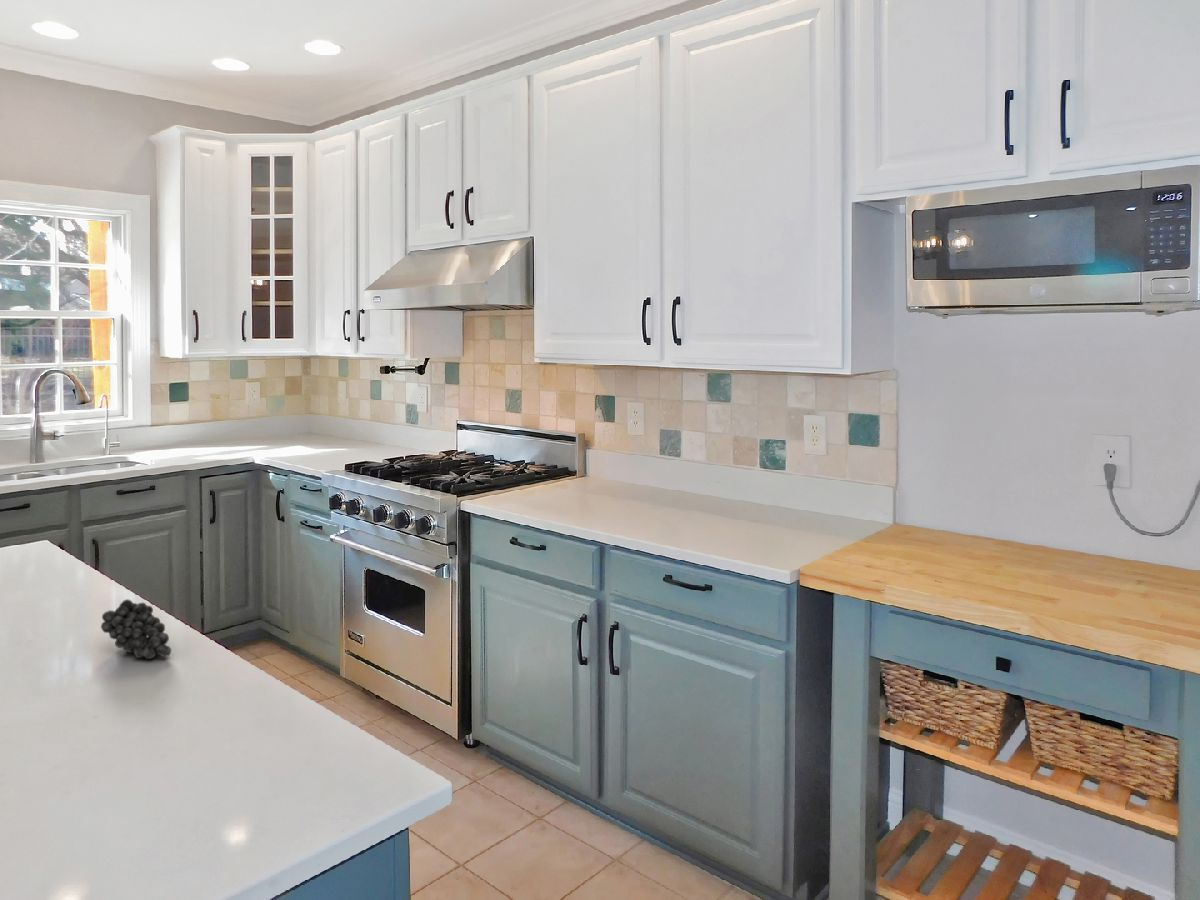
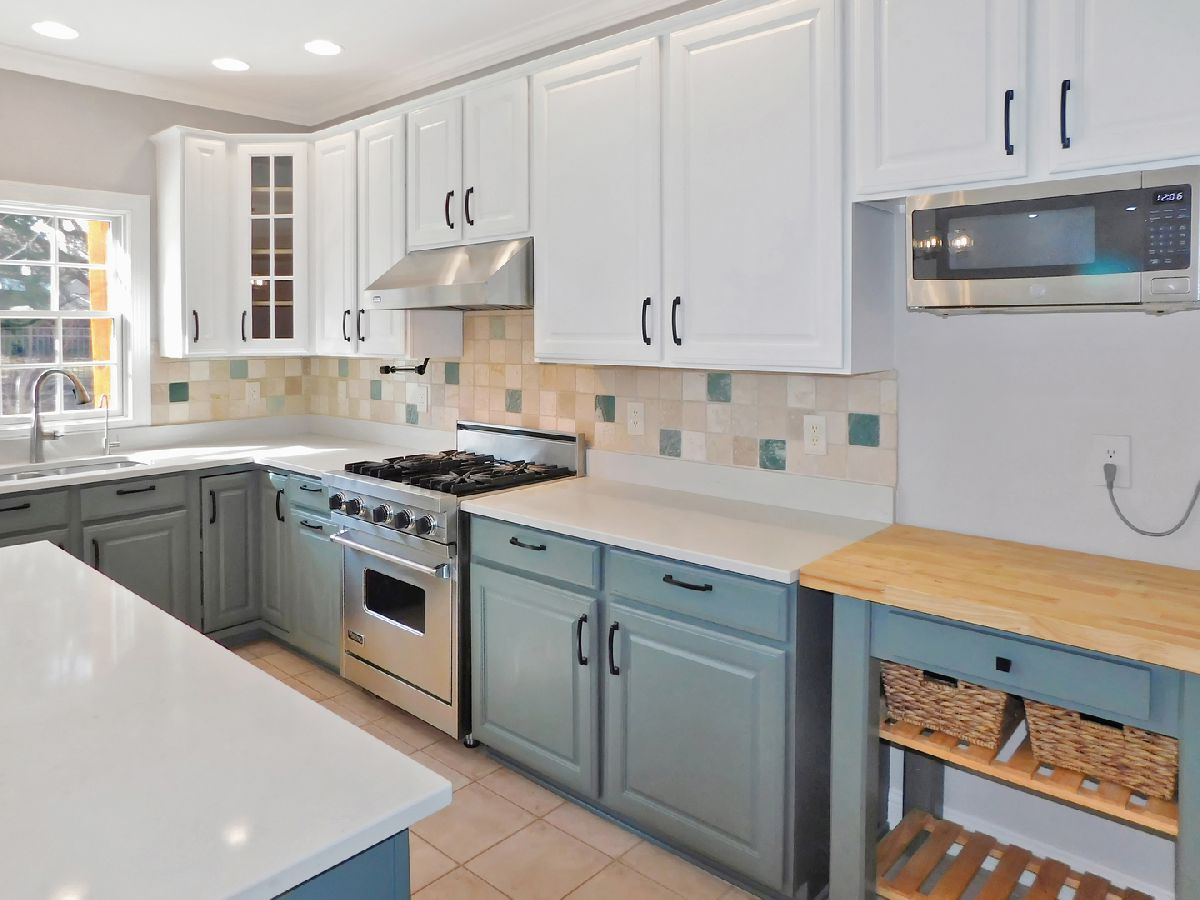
- fruit (134, 627)
